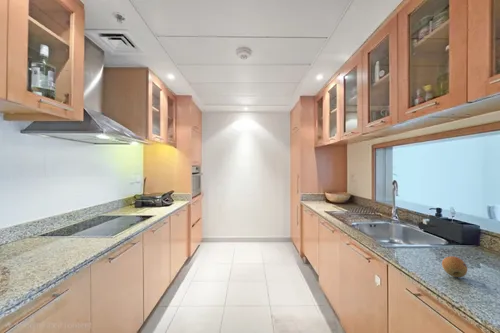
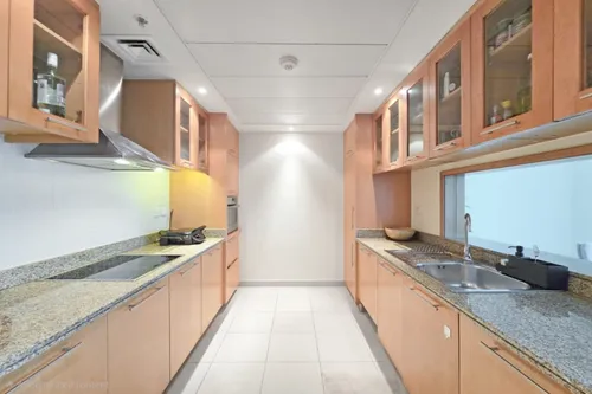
- fruit (454, 266)
